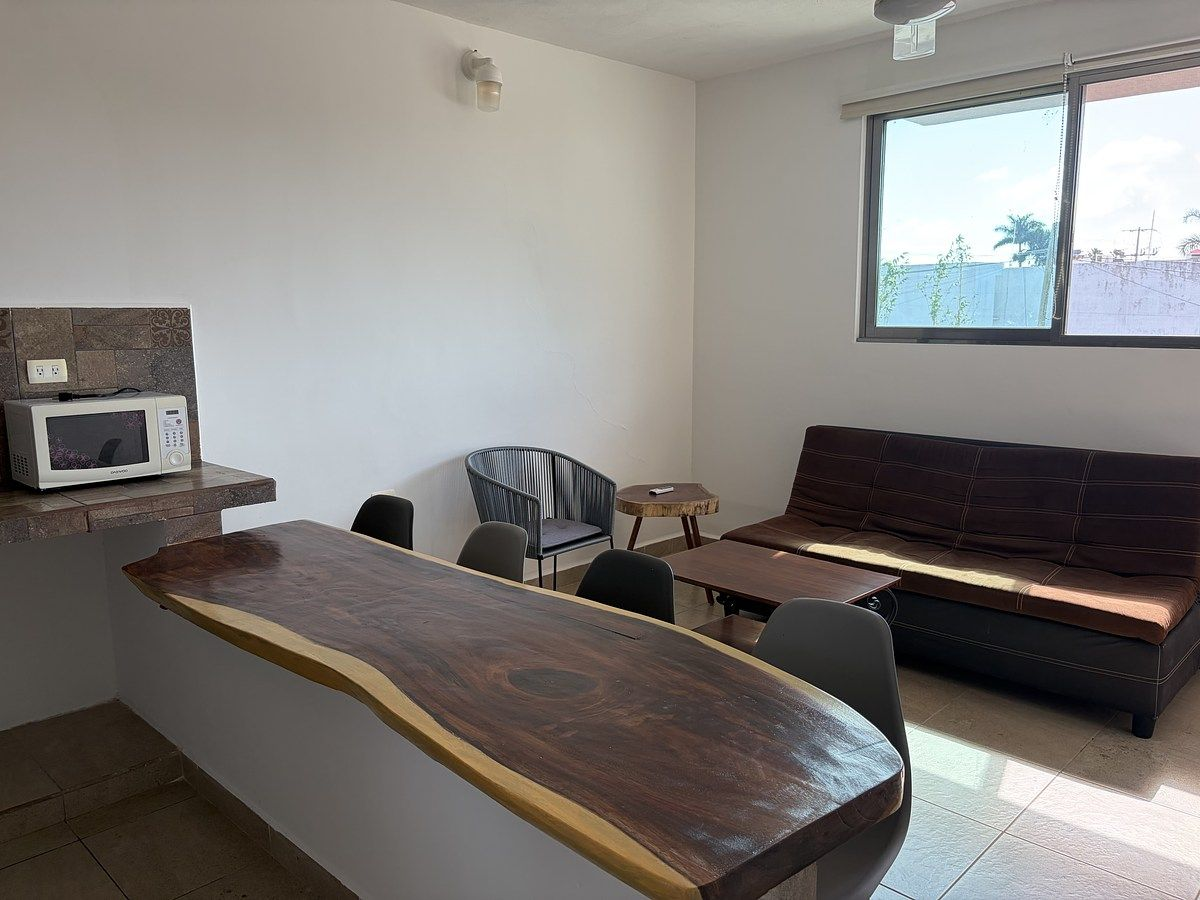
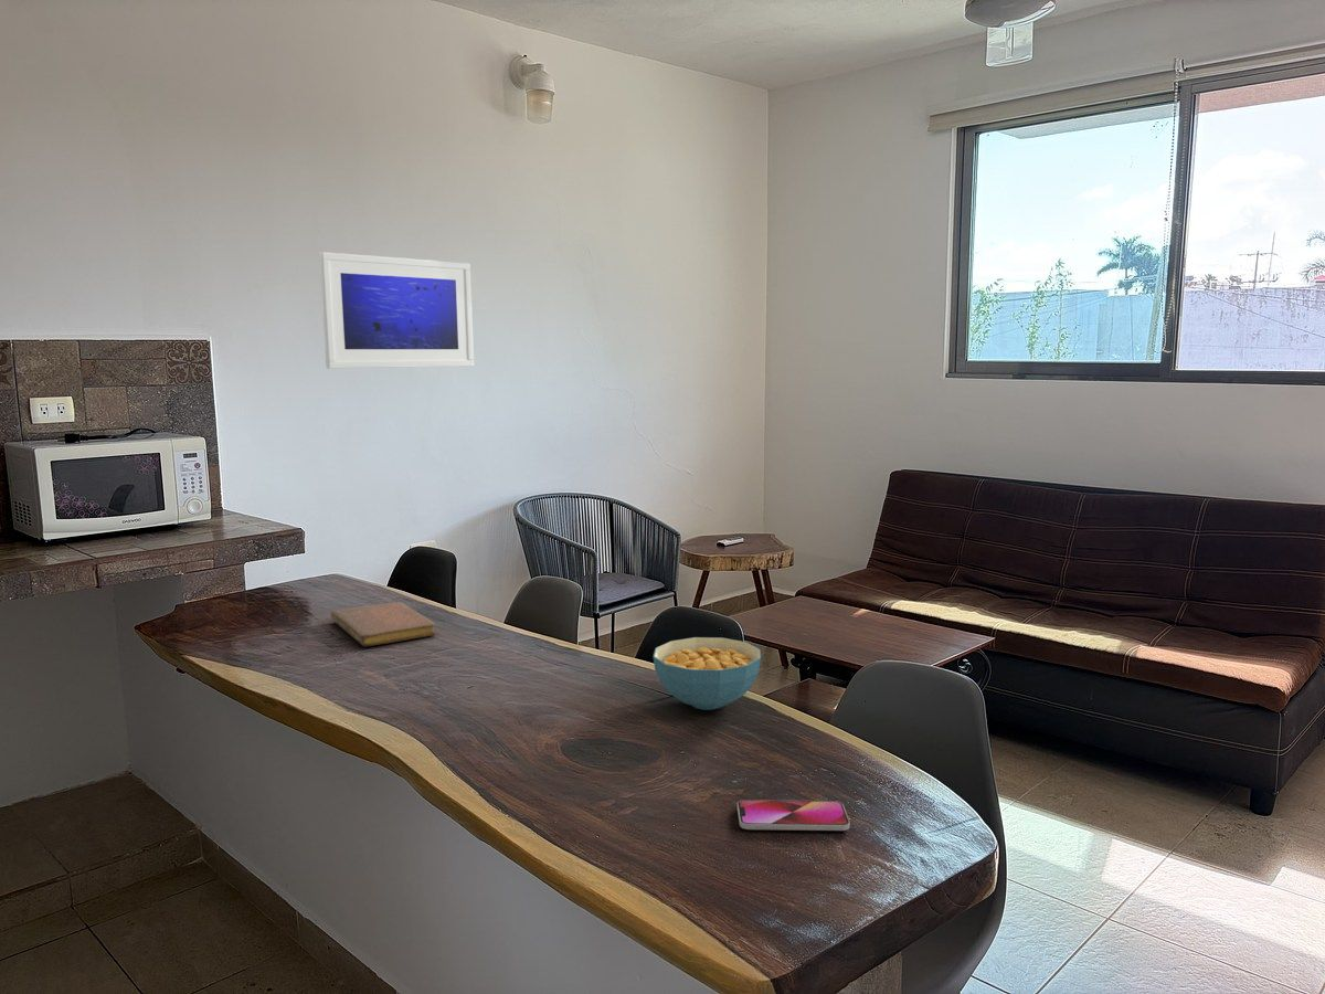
+ cereal bowl (707, 678)
+ notebook (382, 622)
+ smartphone (792, 814)
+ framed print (401, 313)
